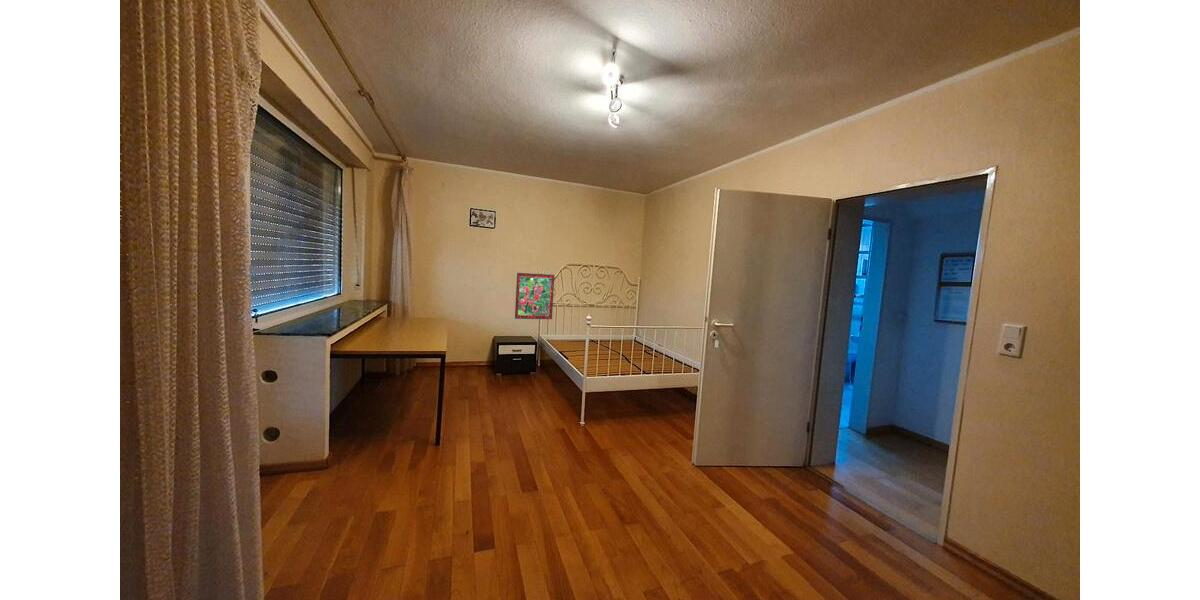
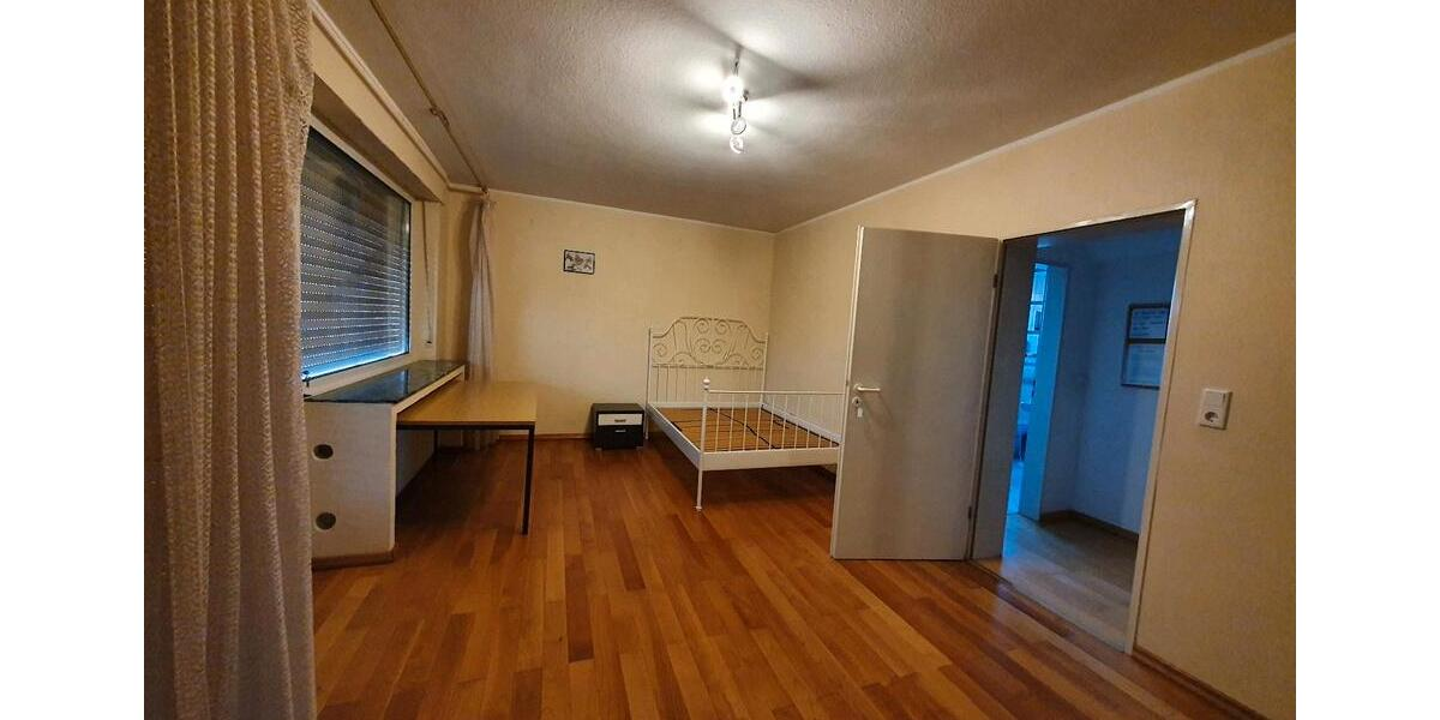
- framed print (534, 296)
